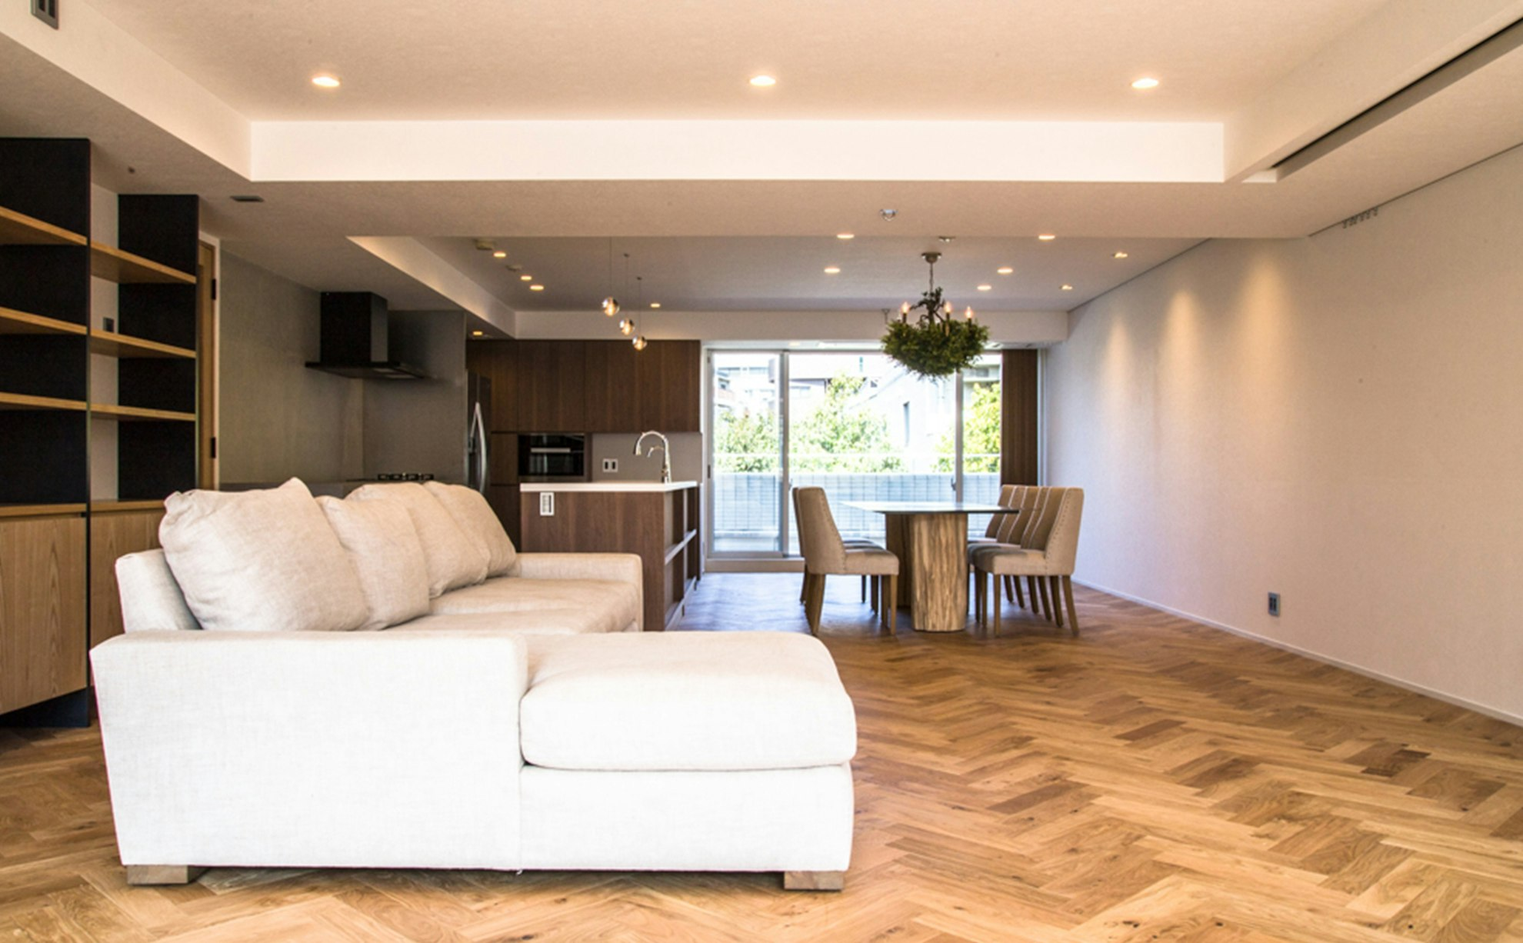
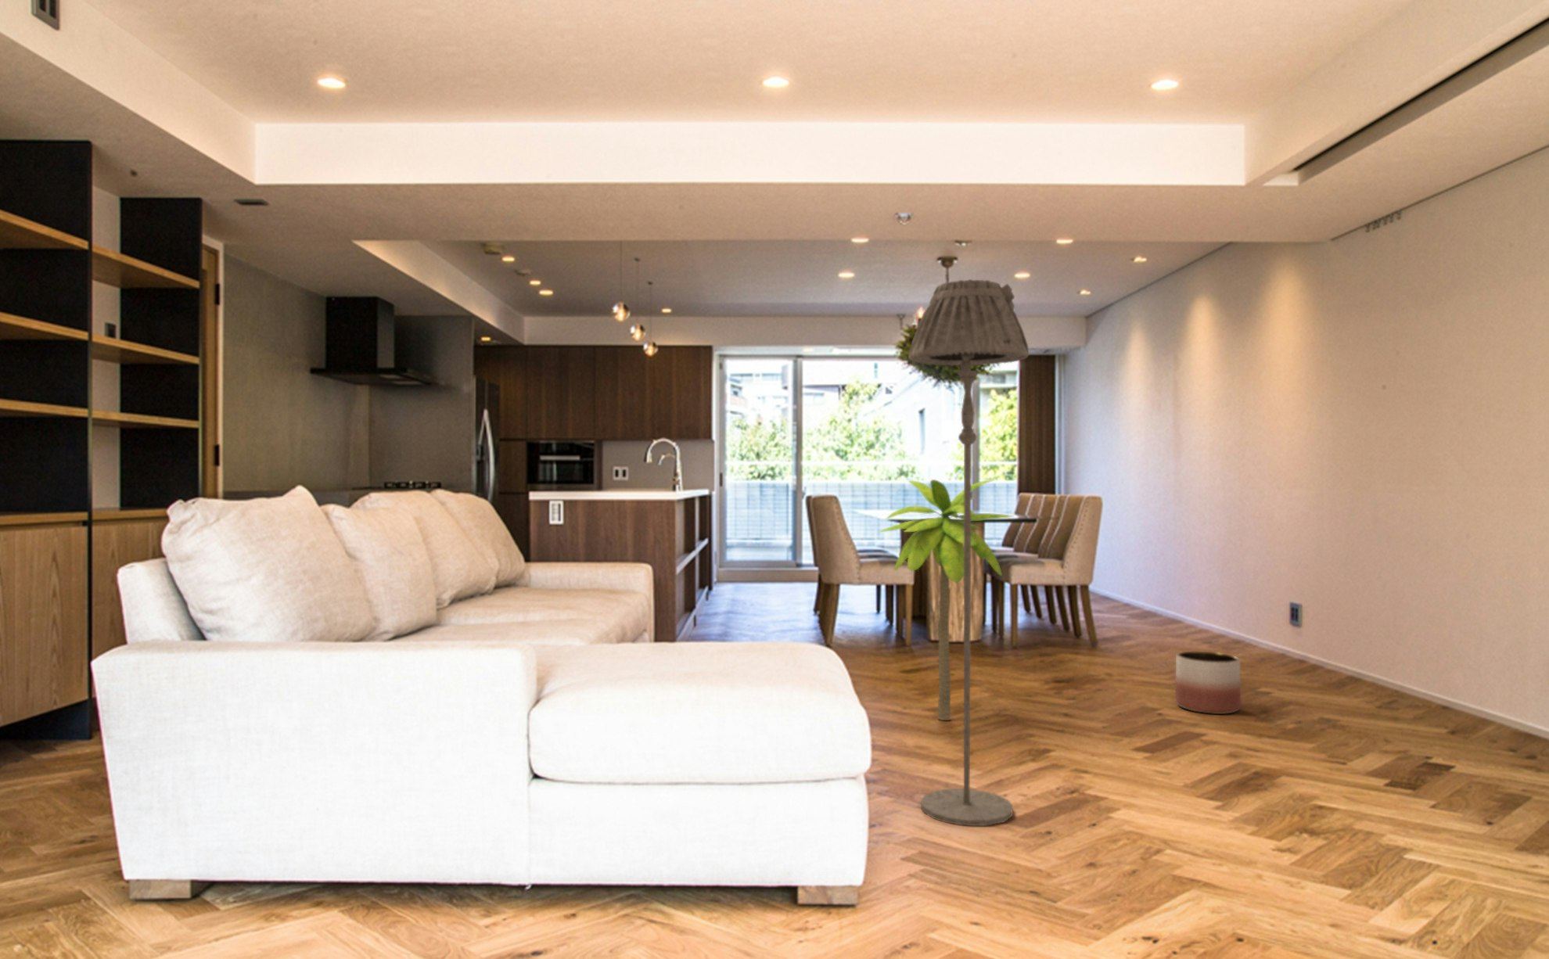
+ floor lamp (967, 548)
+ planter (1207, 682)
+ palm tree (944, 600)
